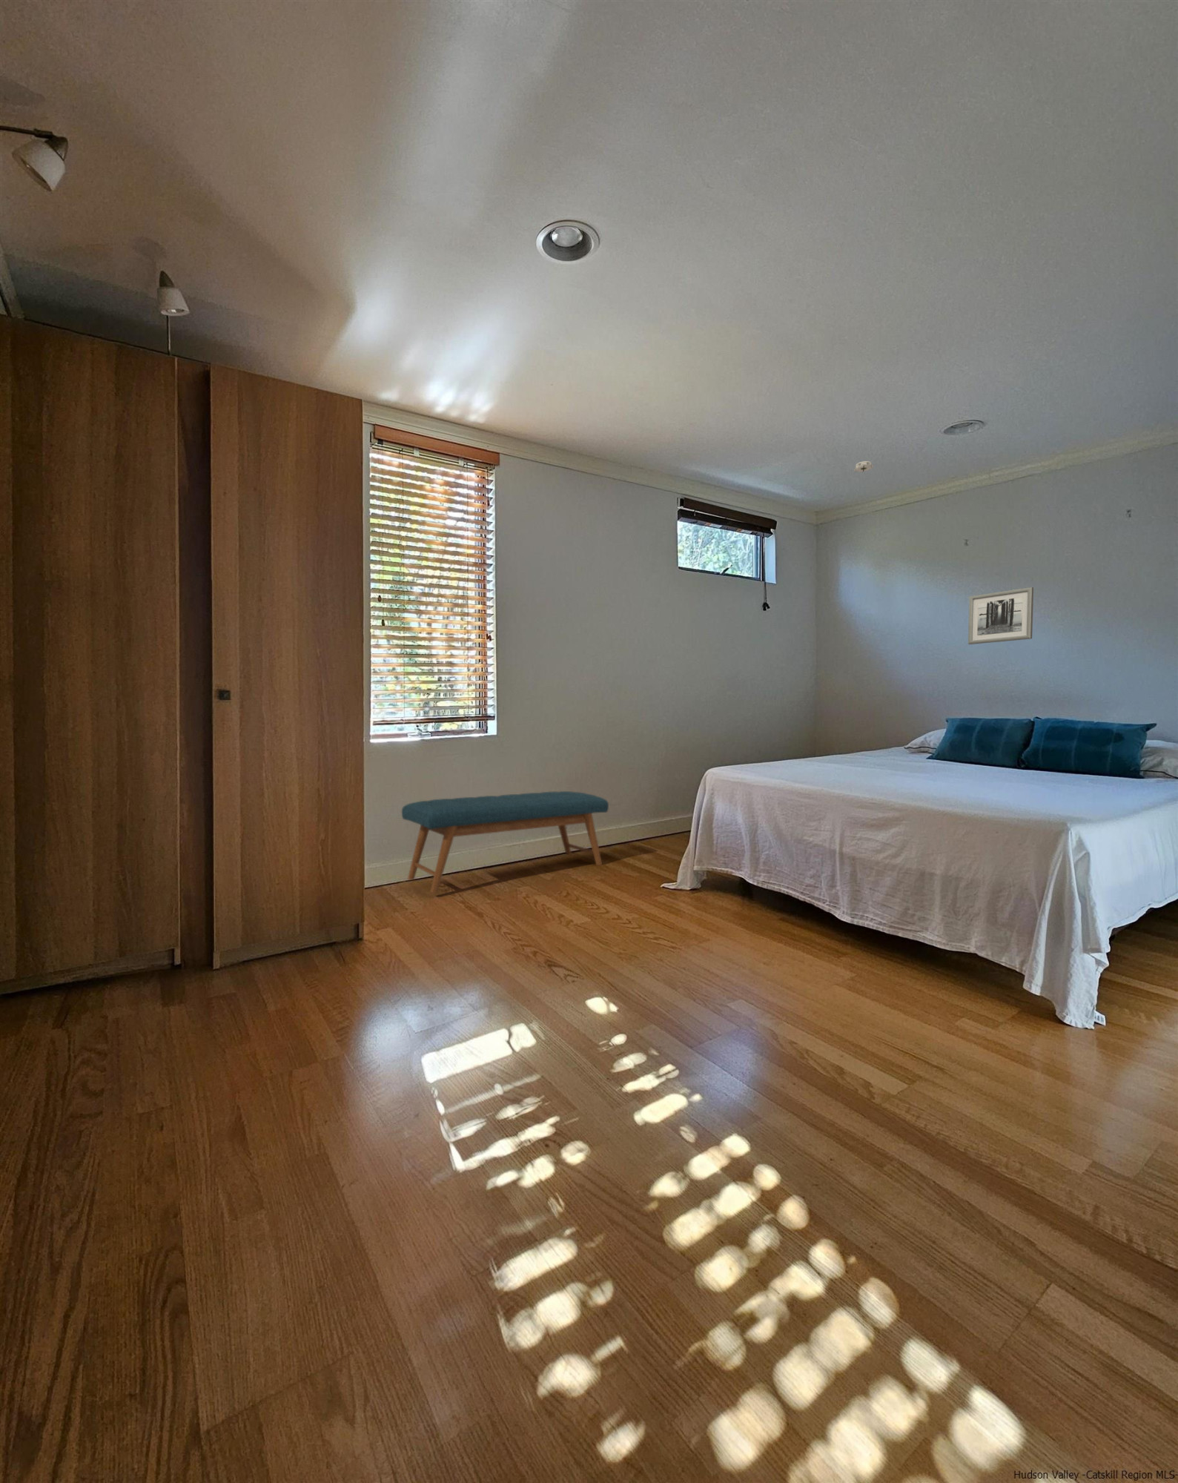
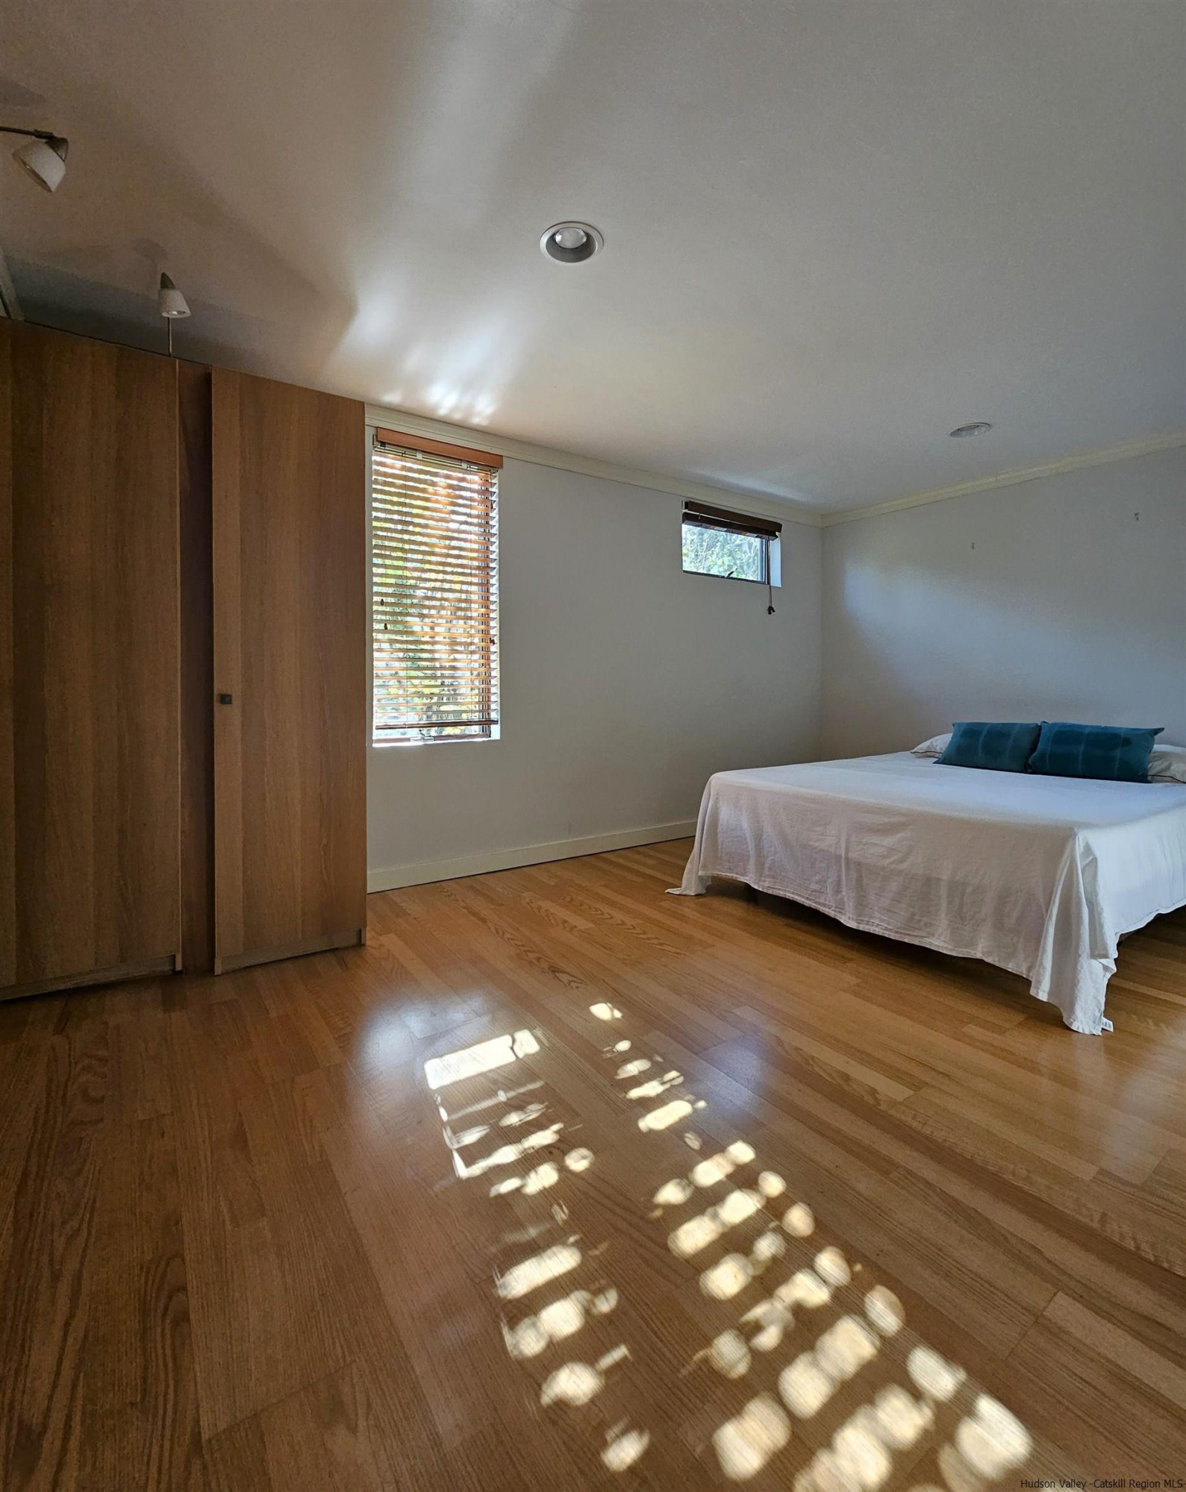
- bench (509, 831)
- wall art (1000, 616)
- smoke detector (863, 466)
